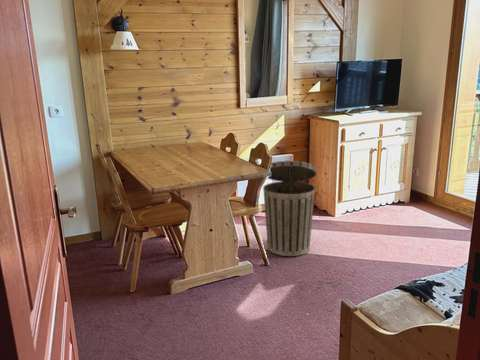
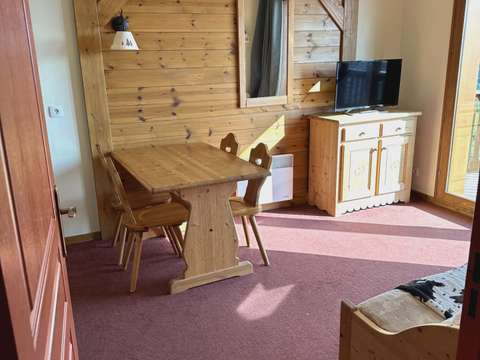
- trash can (288, 203)
